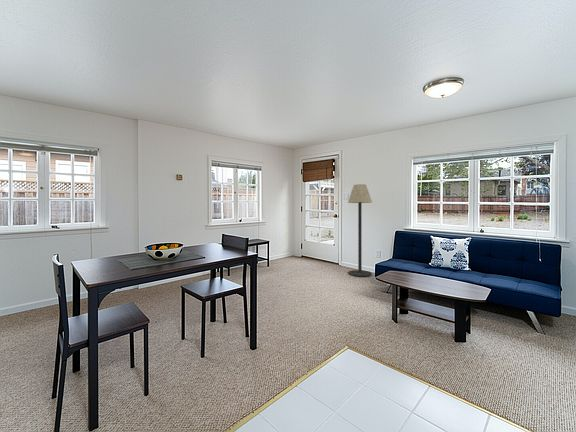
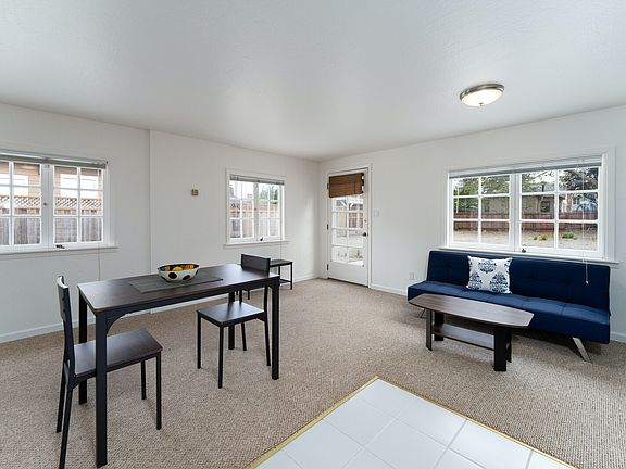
- floor lamp (359, 229)
